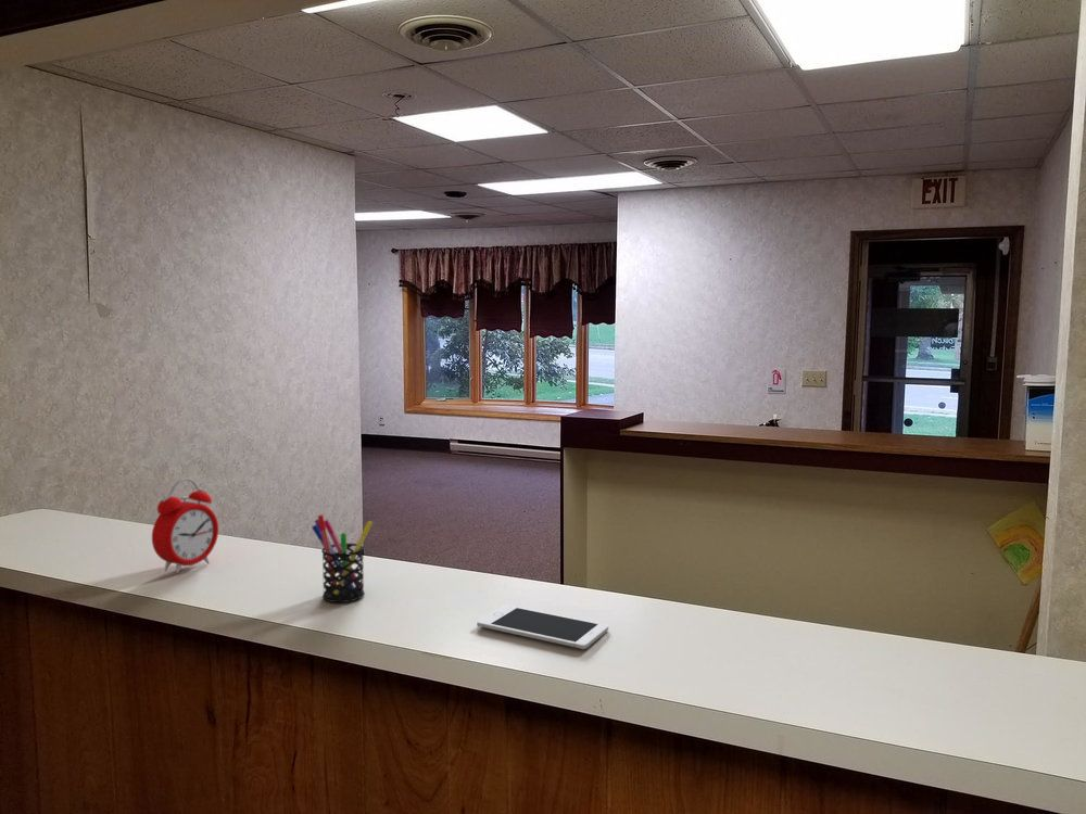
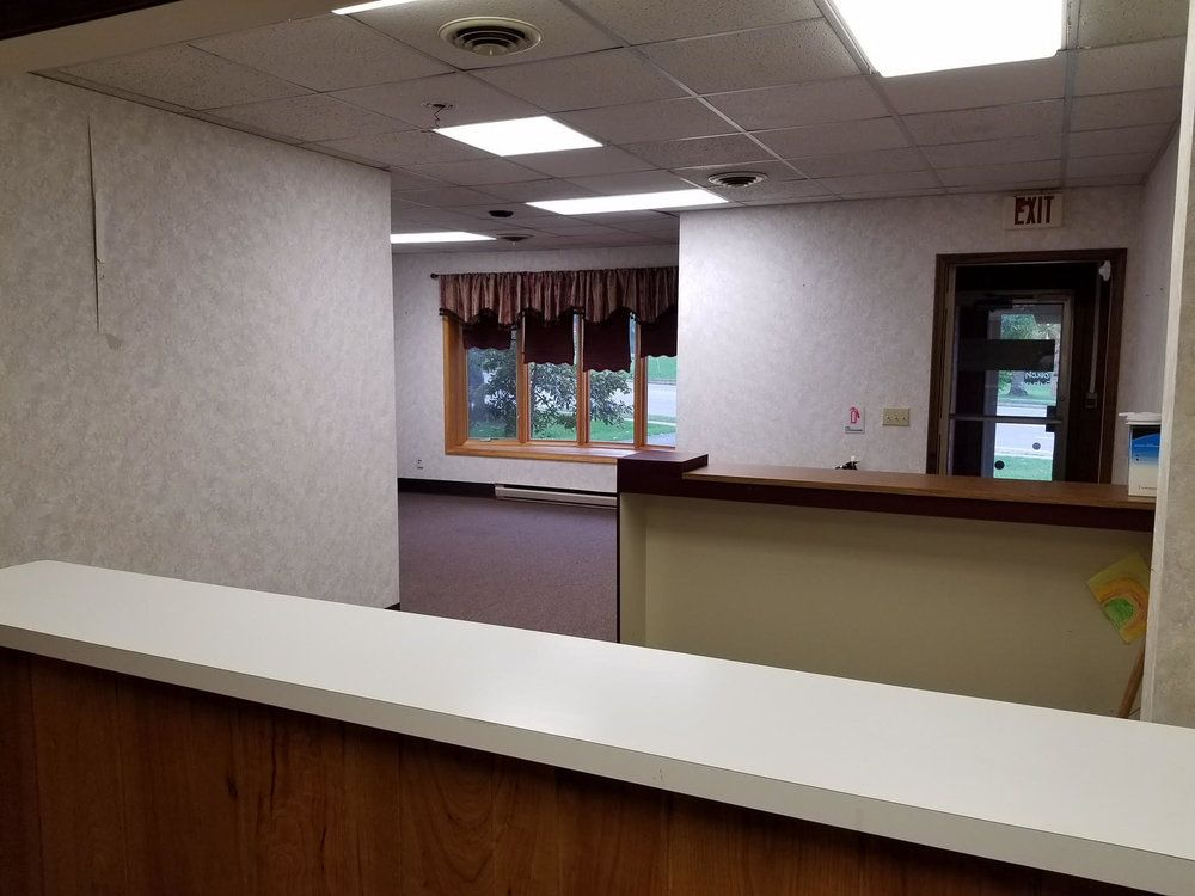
- pen holder (340, 556)
- cell phone (542, 625)
- alarm clock (186, 523)
